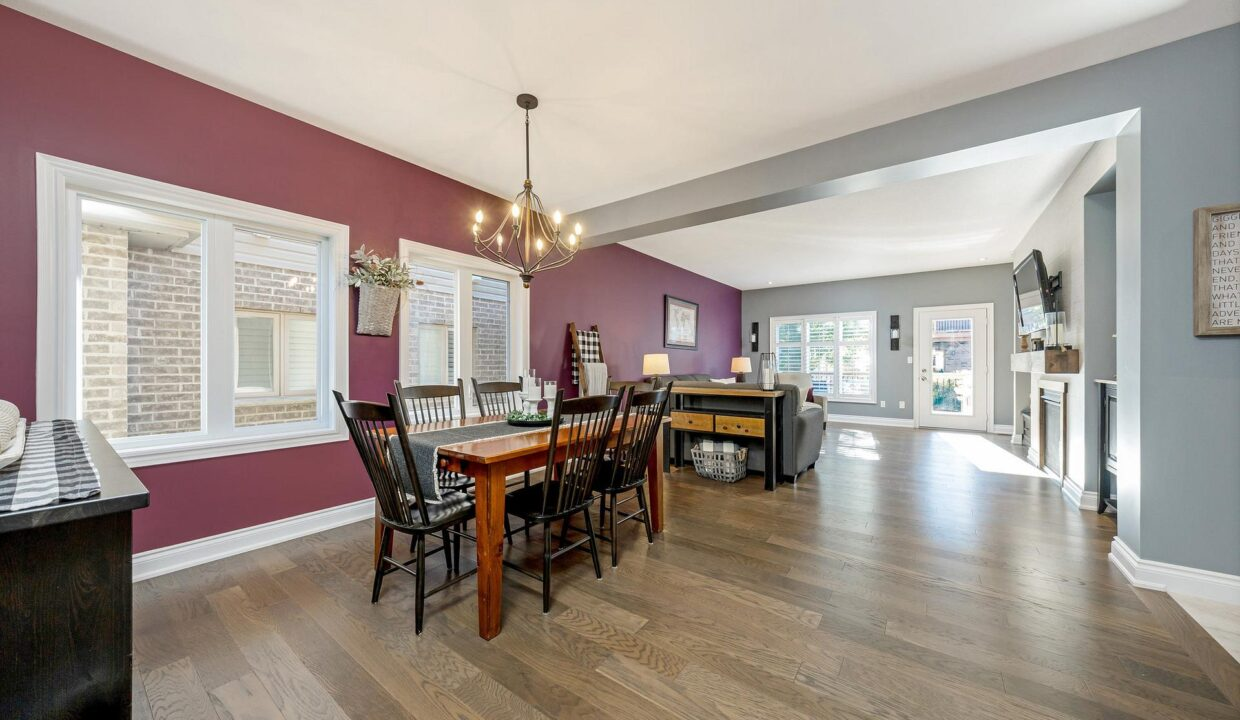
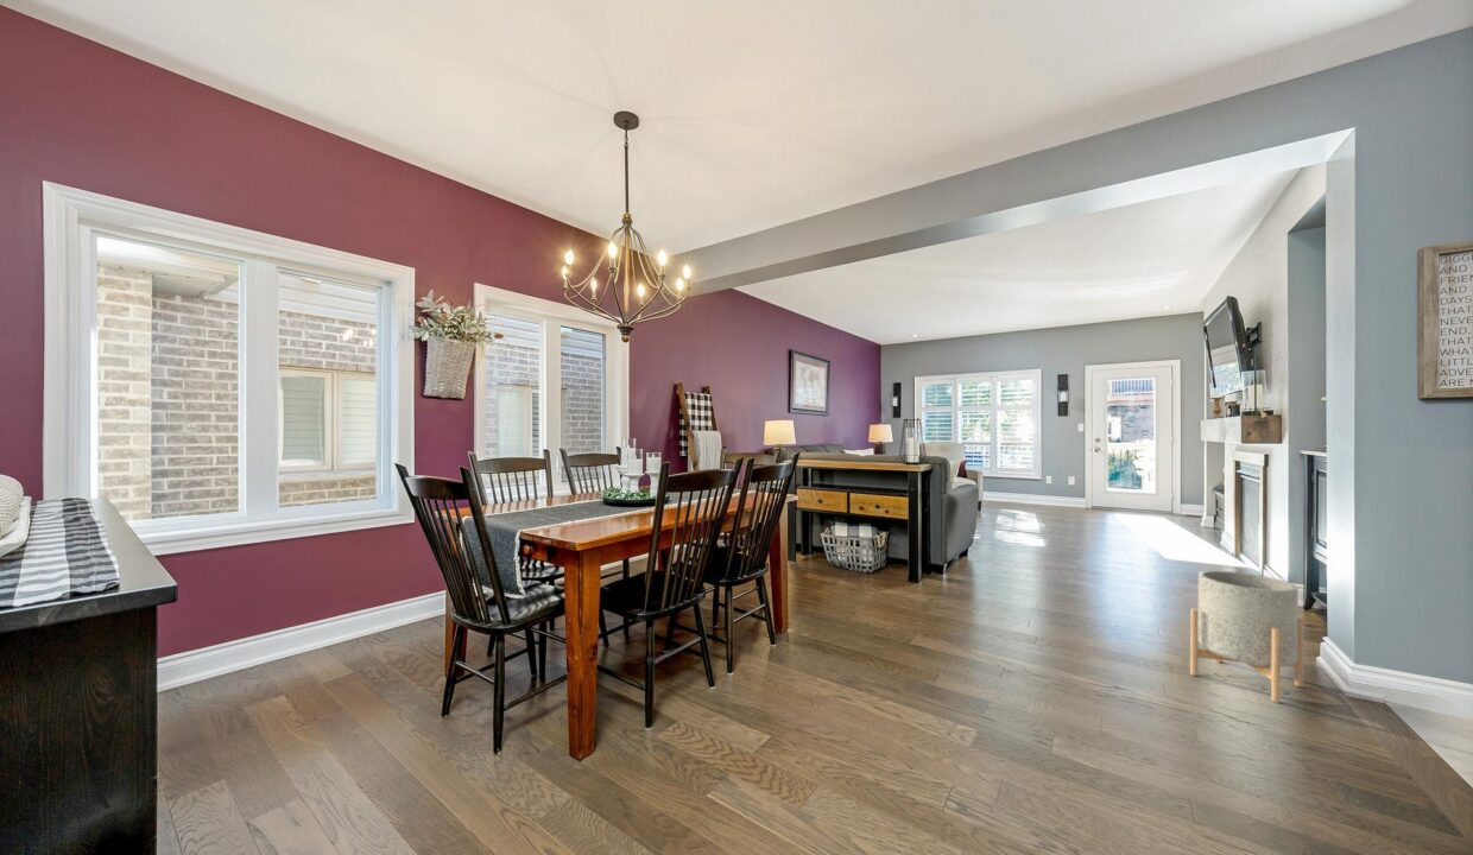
+ planter (1245, 629)
